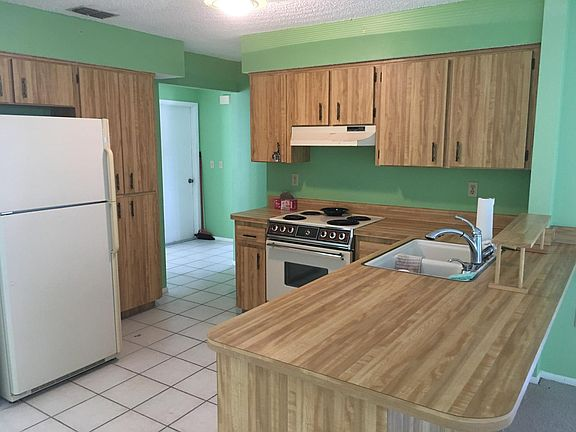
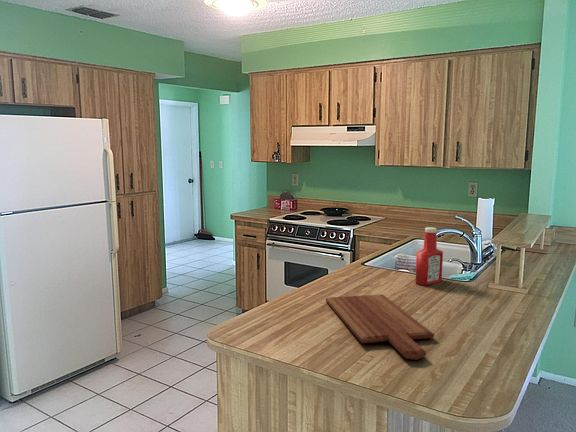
+ cutting board (375, 317)
+ soap bottle (429, 255)
